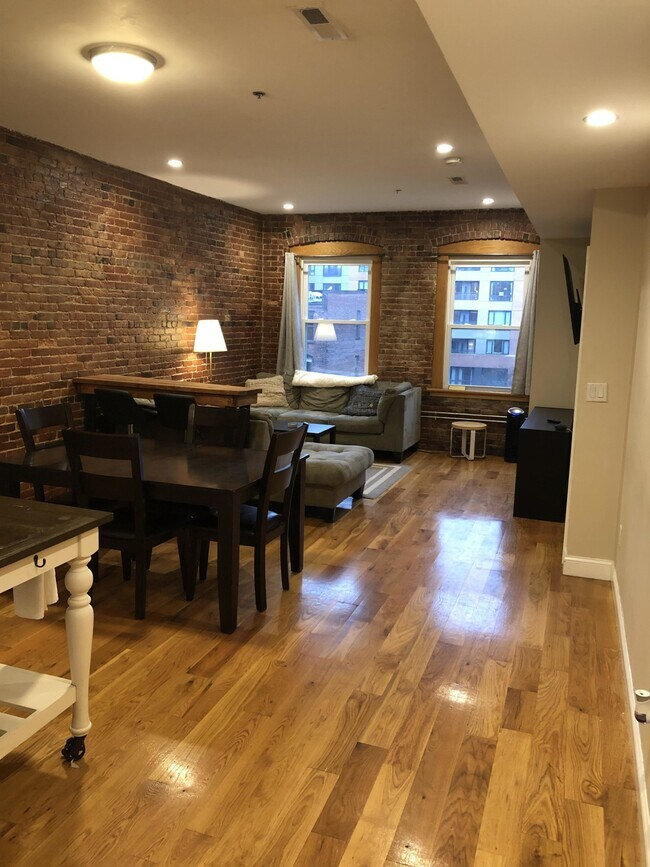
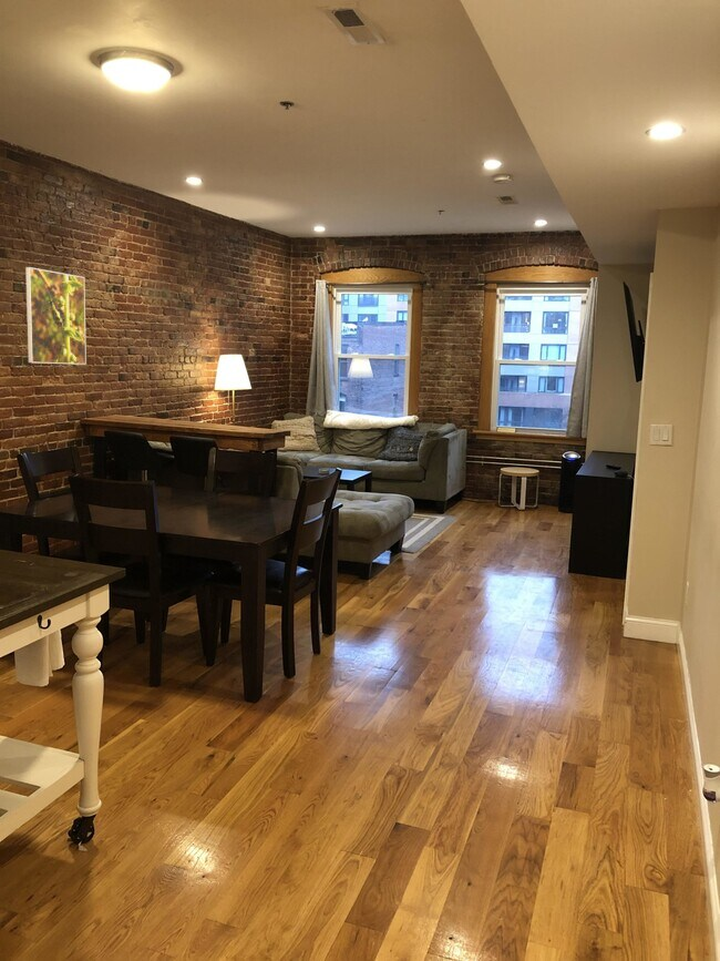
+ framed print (56, 318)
